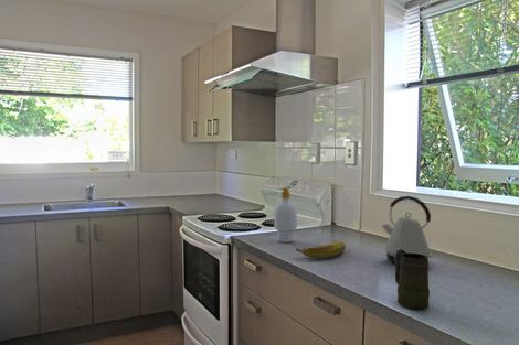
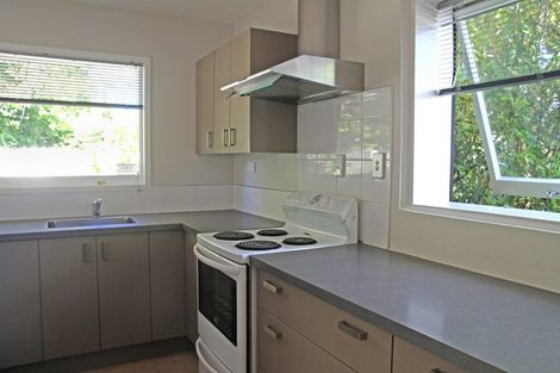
- banana (321, 247)
- soap bottle (285, 214)
- kettle (406, 228)
- mug (409, 277)
